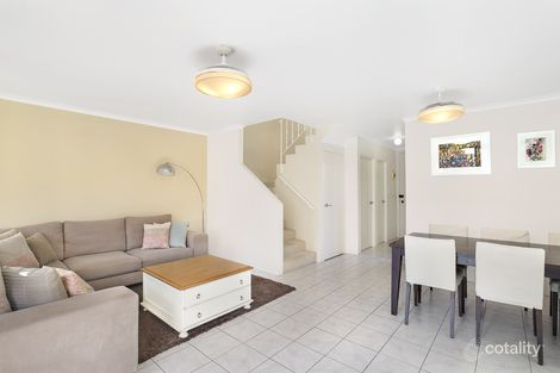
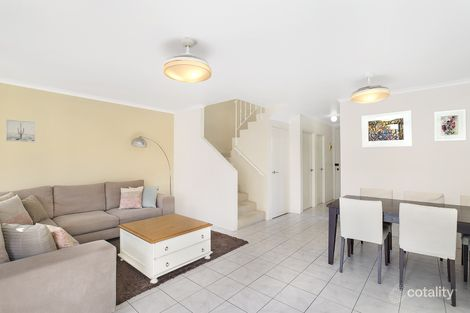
+ wall art (20, 131)
